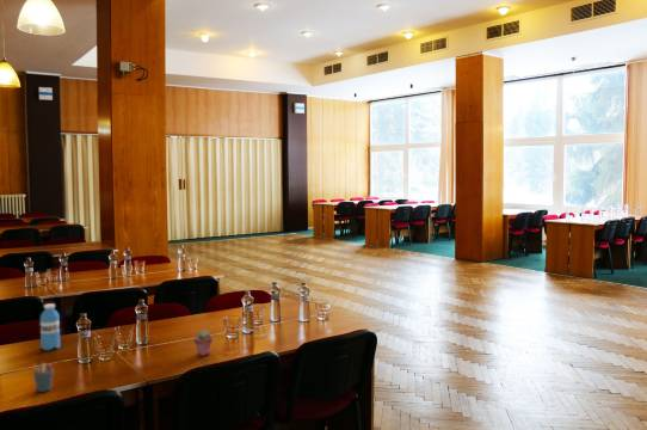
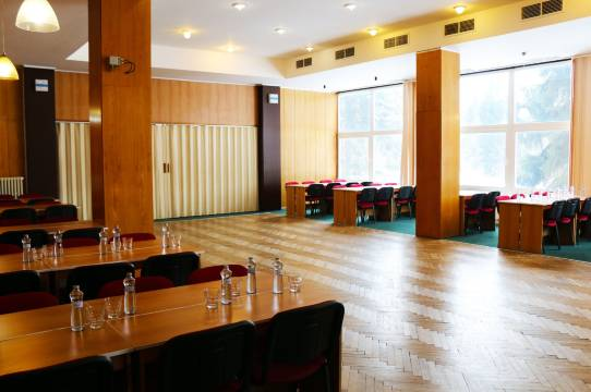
- potted succulent (203, 342)
- pen holder (43, 375)
- water bottle (49, 326)
